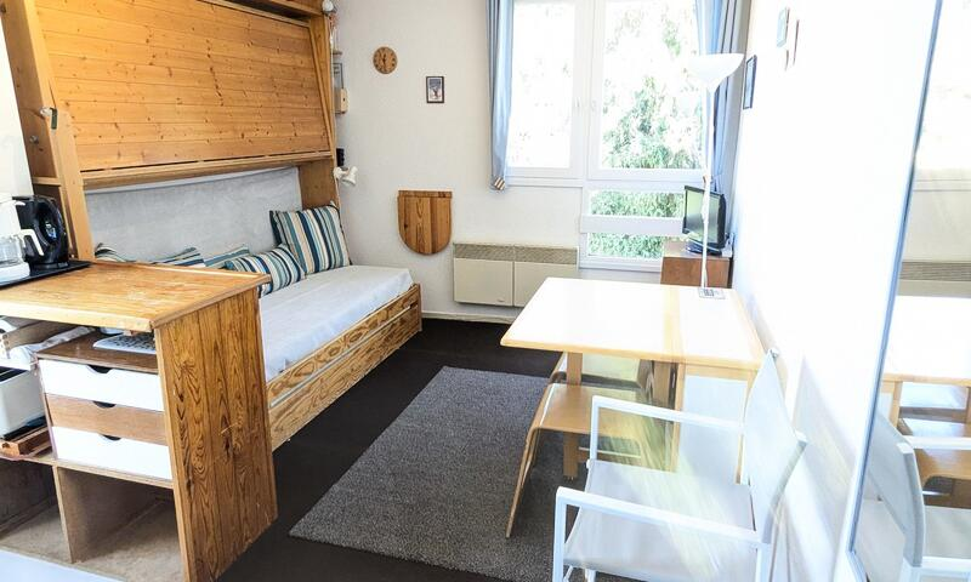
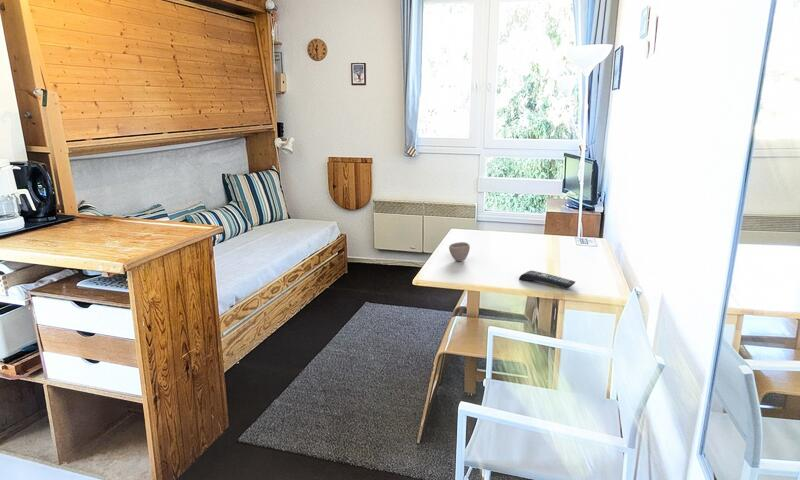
+ remote control (546, 279)
+ cup (460, 251)
